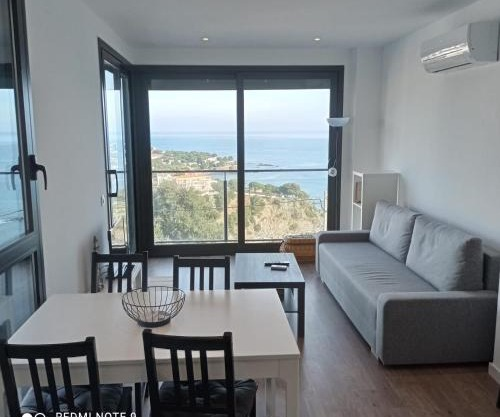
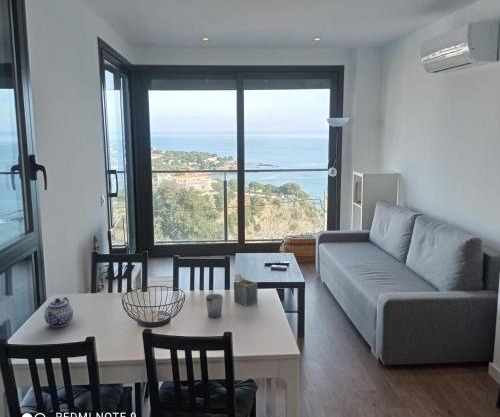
+ cup (214, 307)
+ napkin holder (245, 288)
+ teapot (58, 311)
